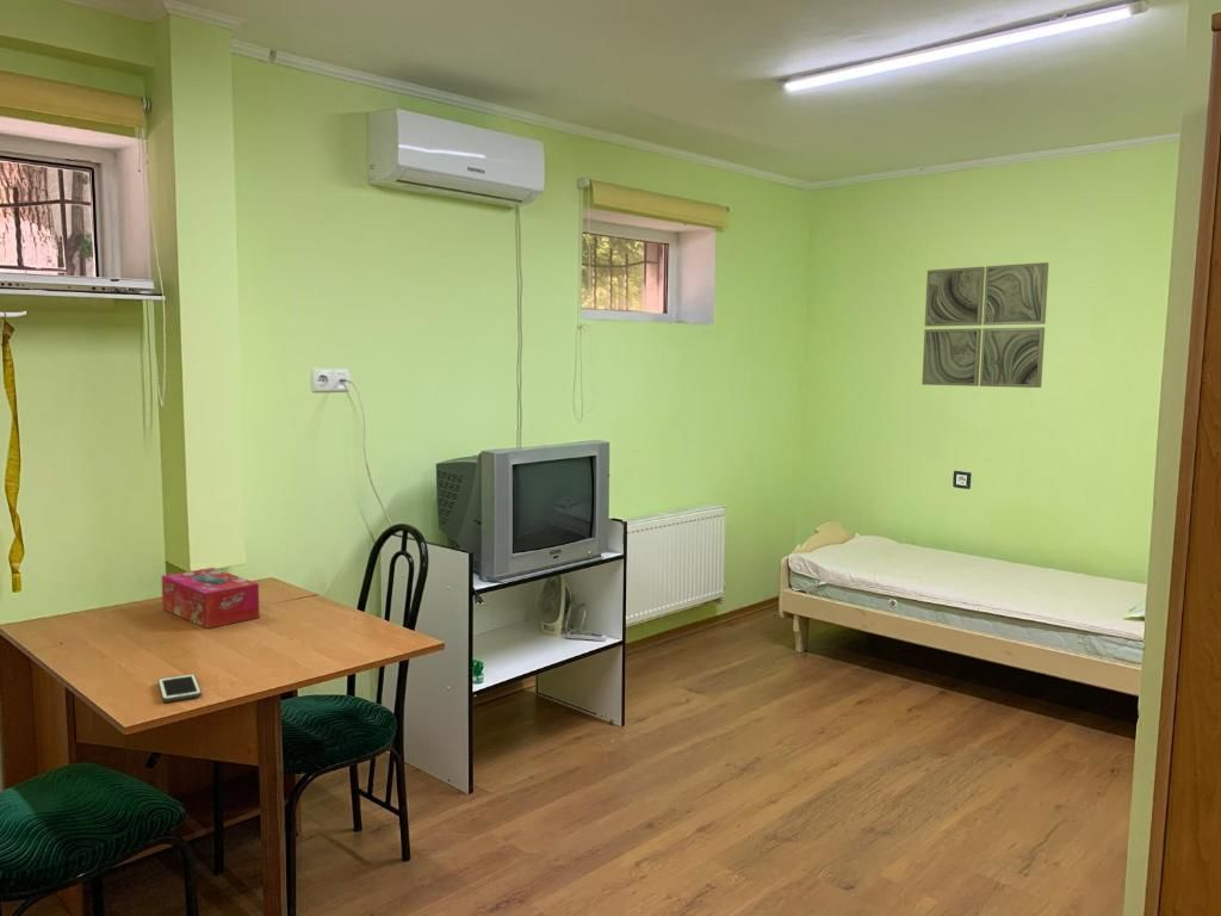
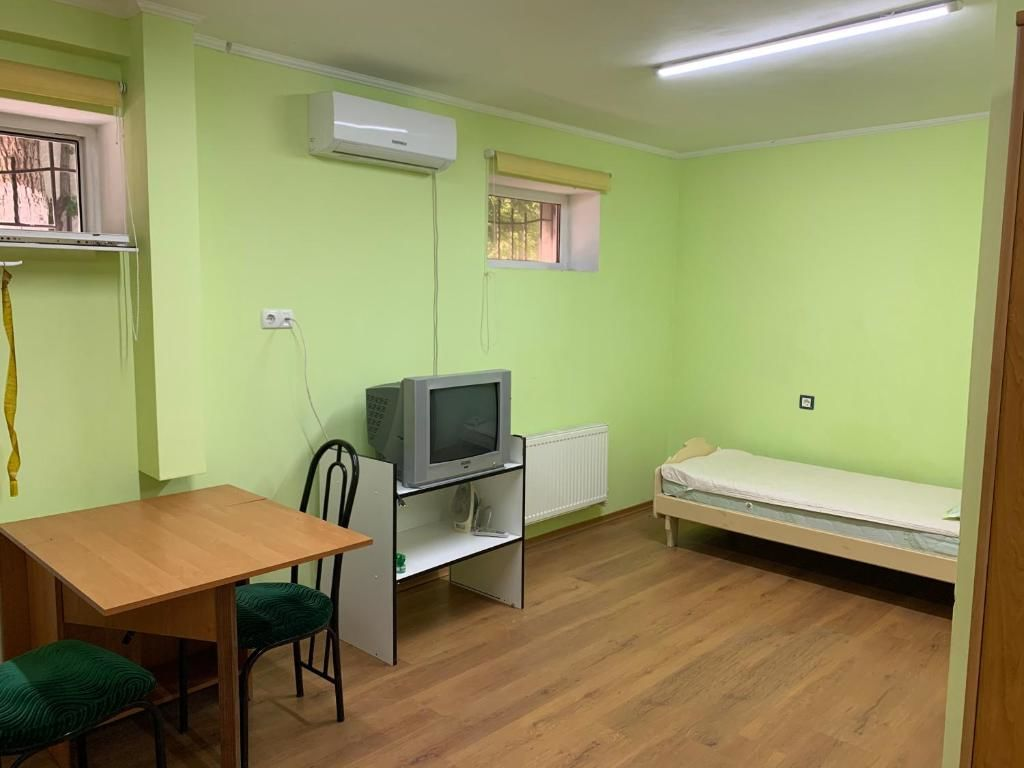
- wall art (983, 328)
- cell phone (179, 687)
- tissue box (210, 596)
